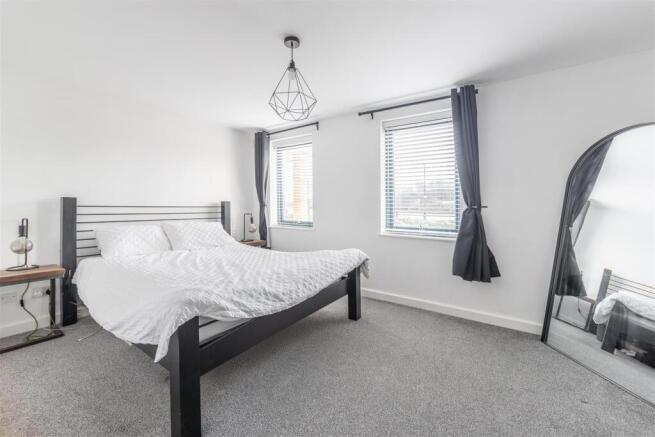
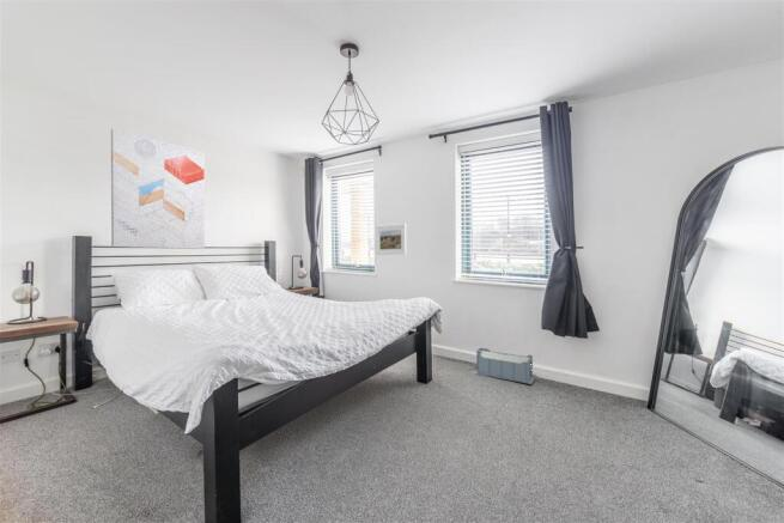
+ wall art (162, 194)
+ storage bin (500, 363)
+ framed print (390, 239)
